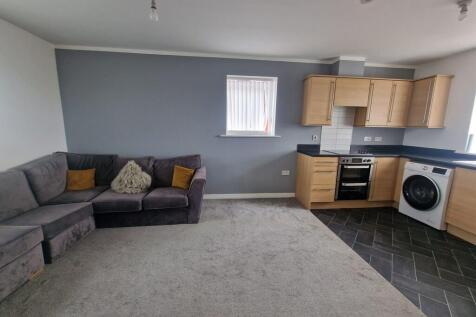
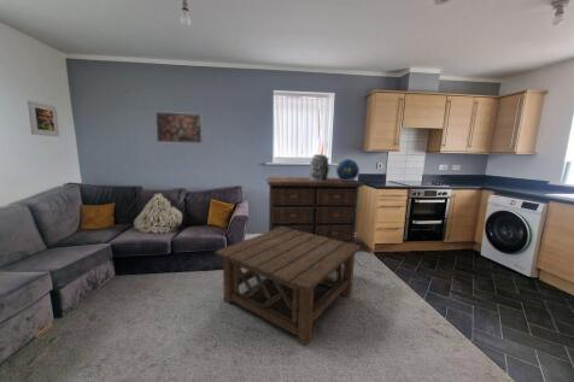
+ coffee table (291, 272)
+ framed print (45, 119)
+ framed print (178, 128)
+ decorative urn (318, 168)
+ globe (347, 170)
+ dresser (310, 213)
